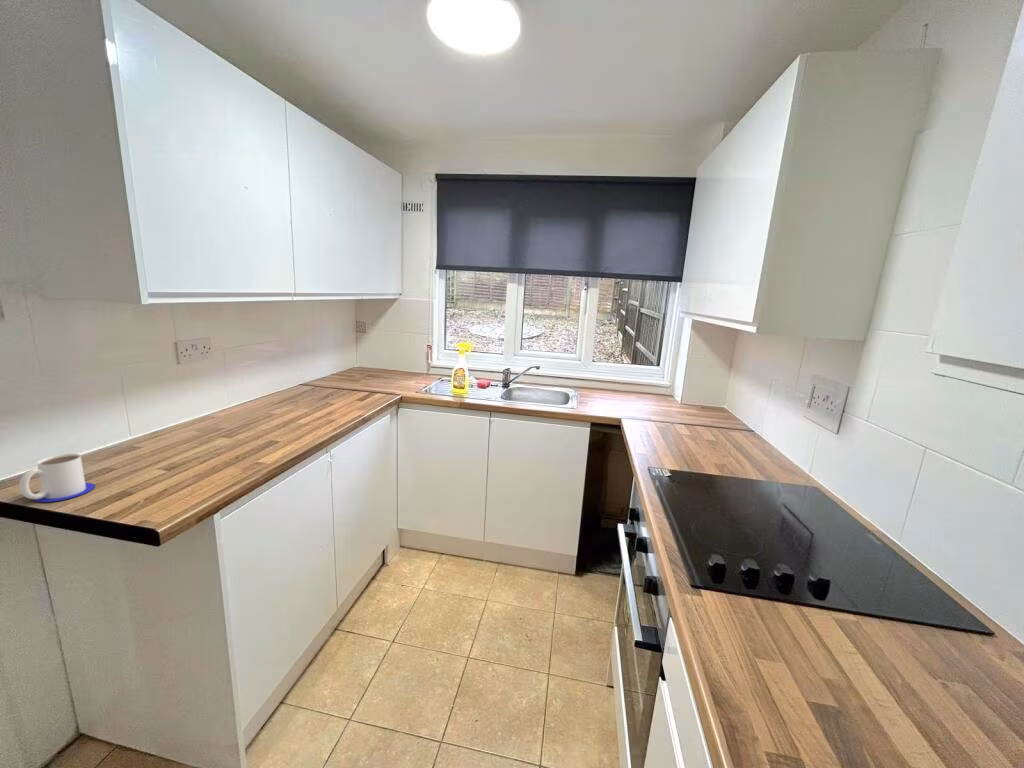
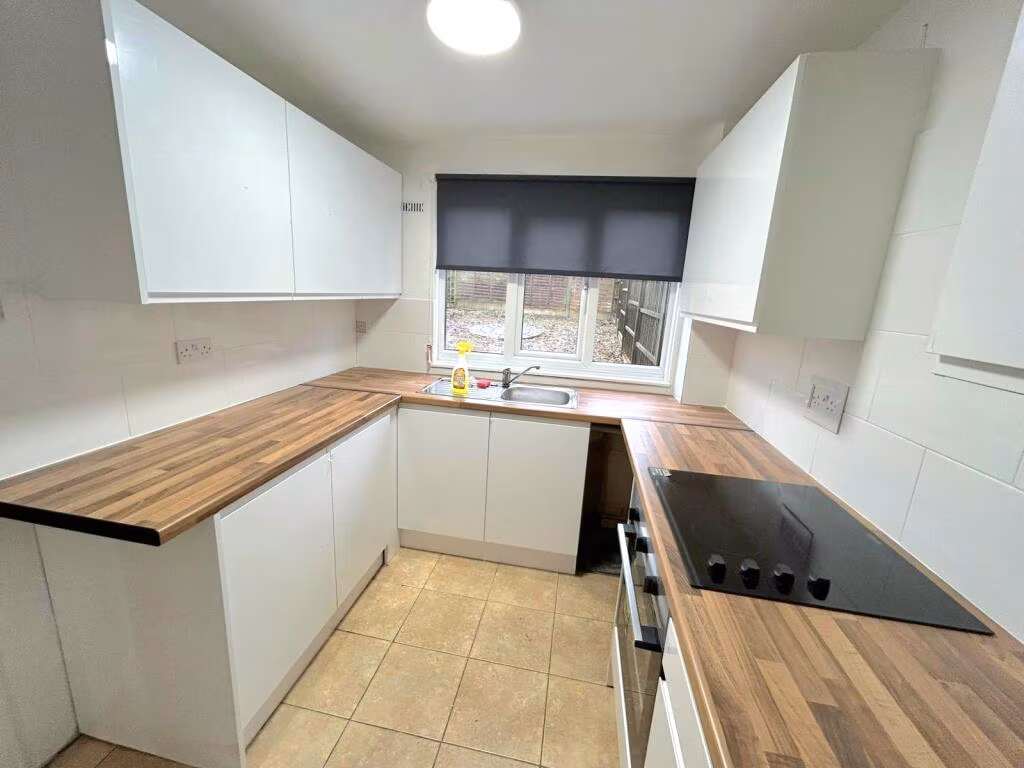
- mug (57, 477)
